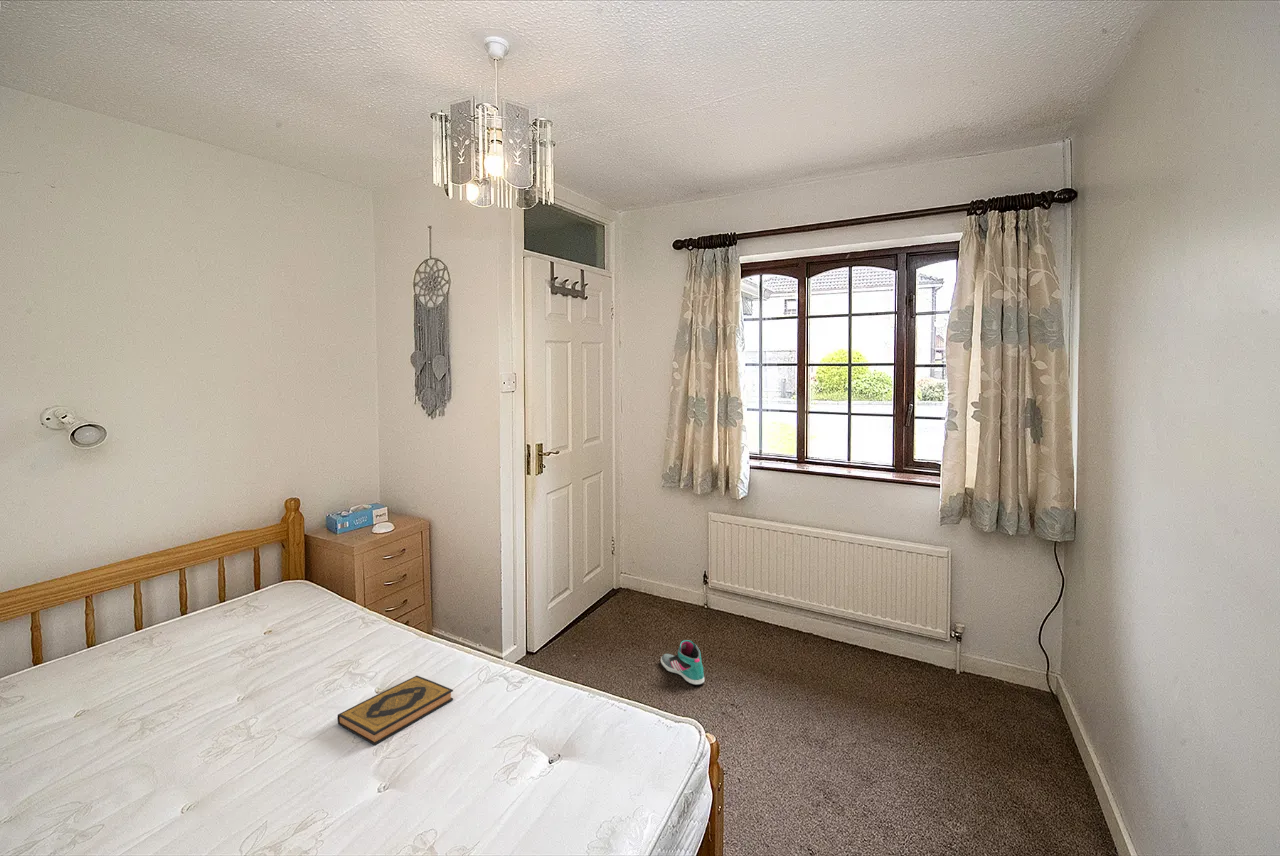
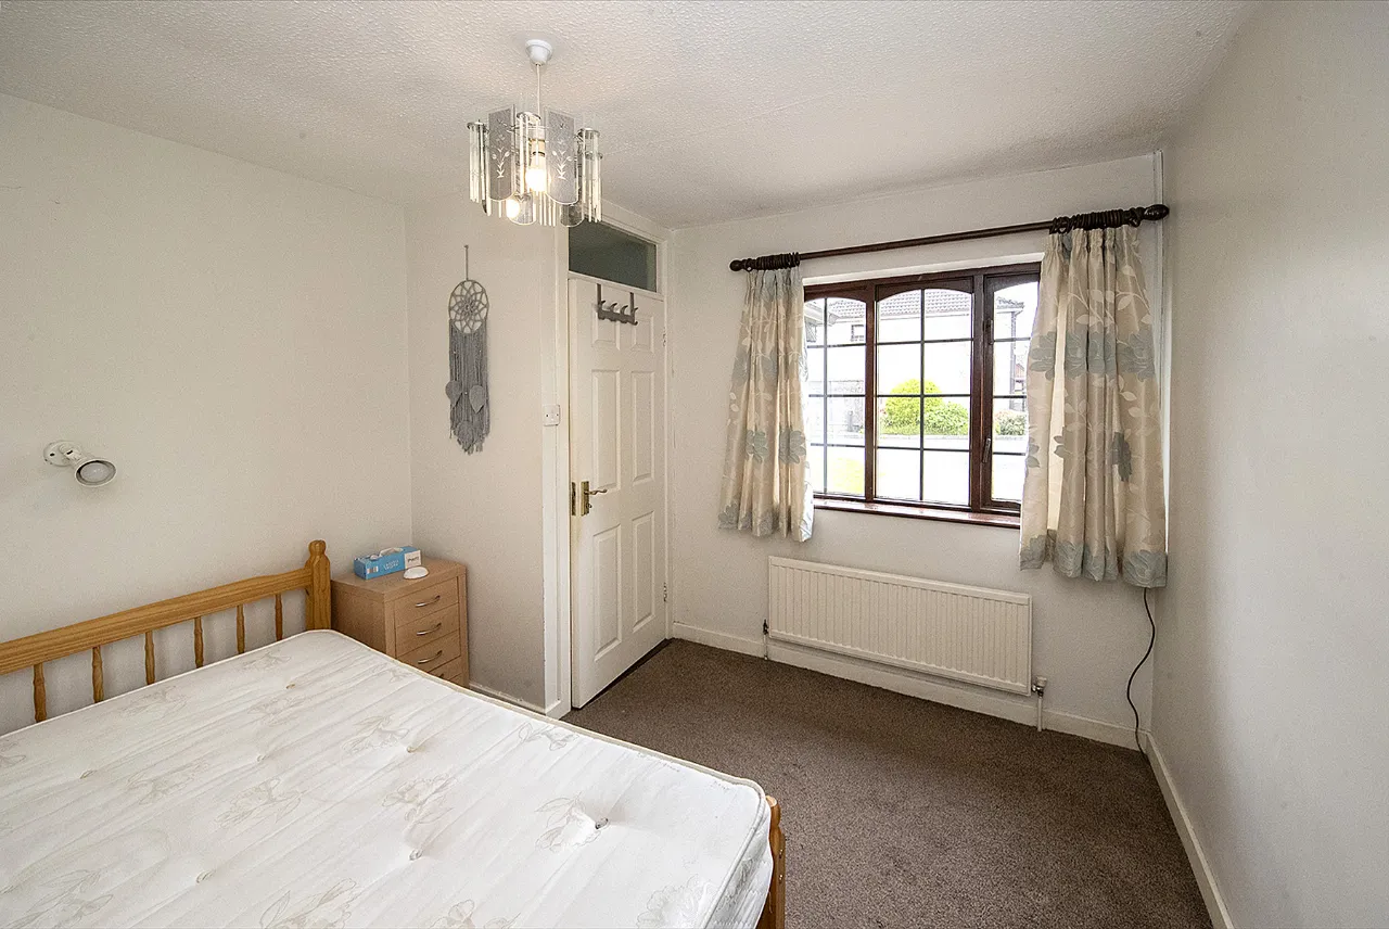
- sneaker (681, 656)
- hardback book (397, 706)
